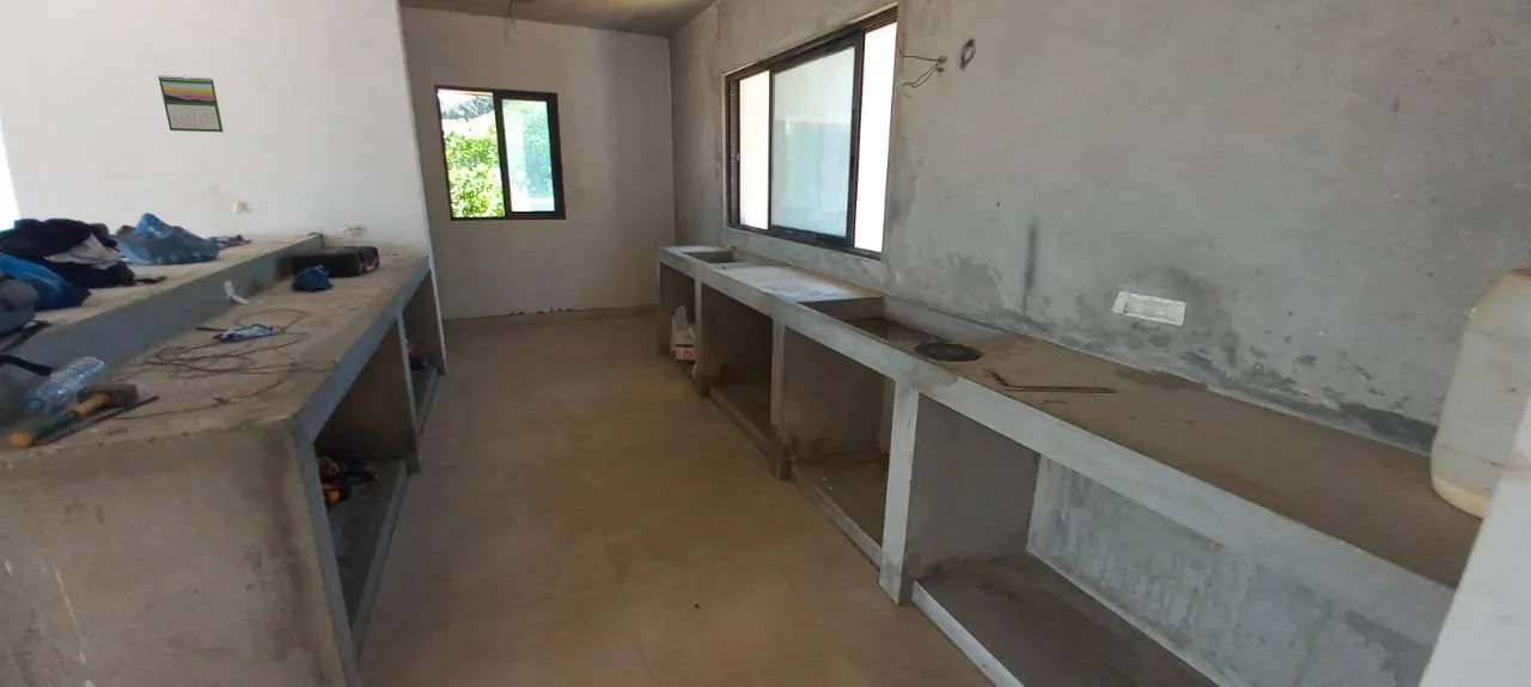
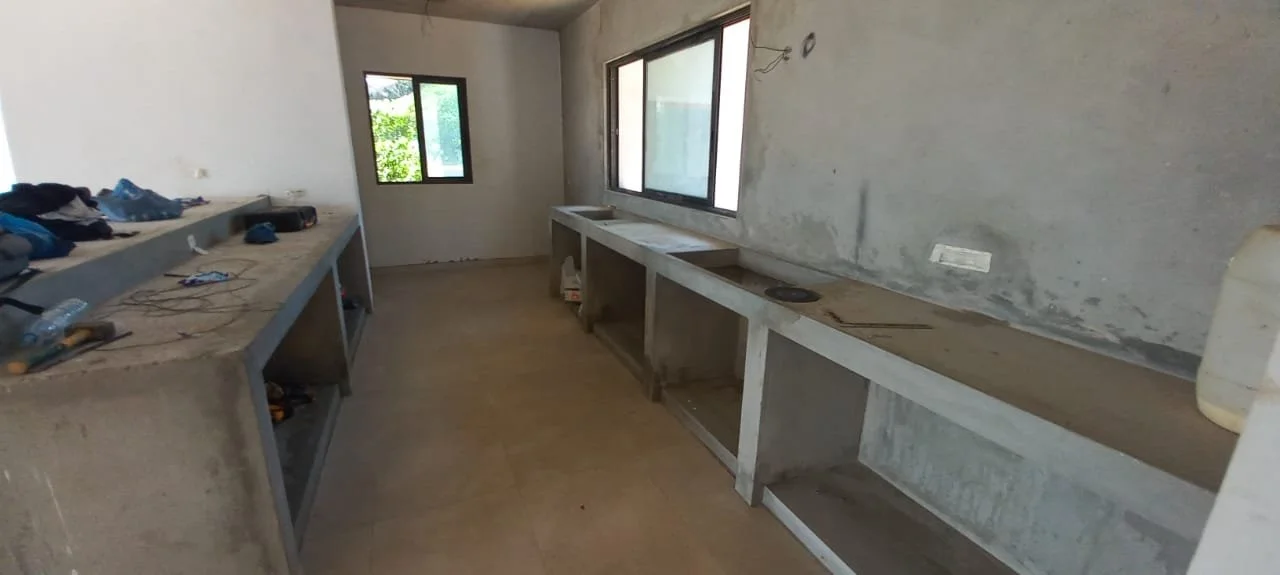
- calendar (191, 103)
